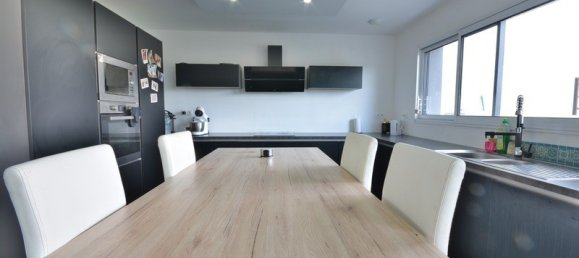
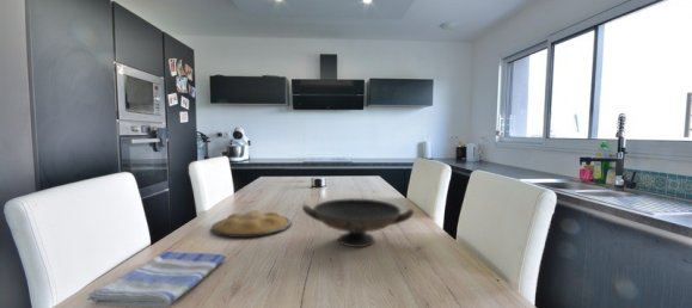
+ decorative bowl (356, 223)
+ dish towel (166, 273)
+ plate (252, 218)
